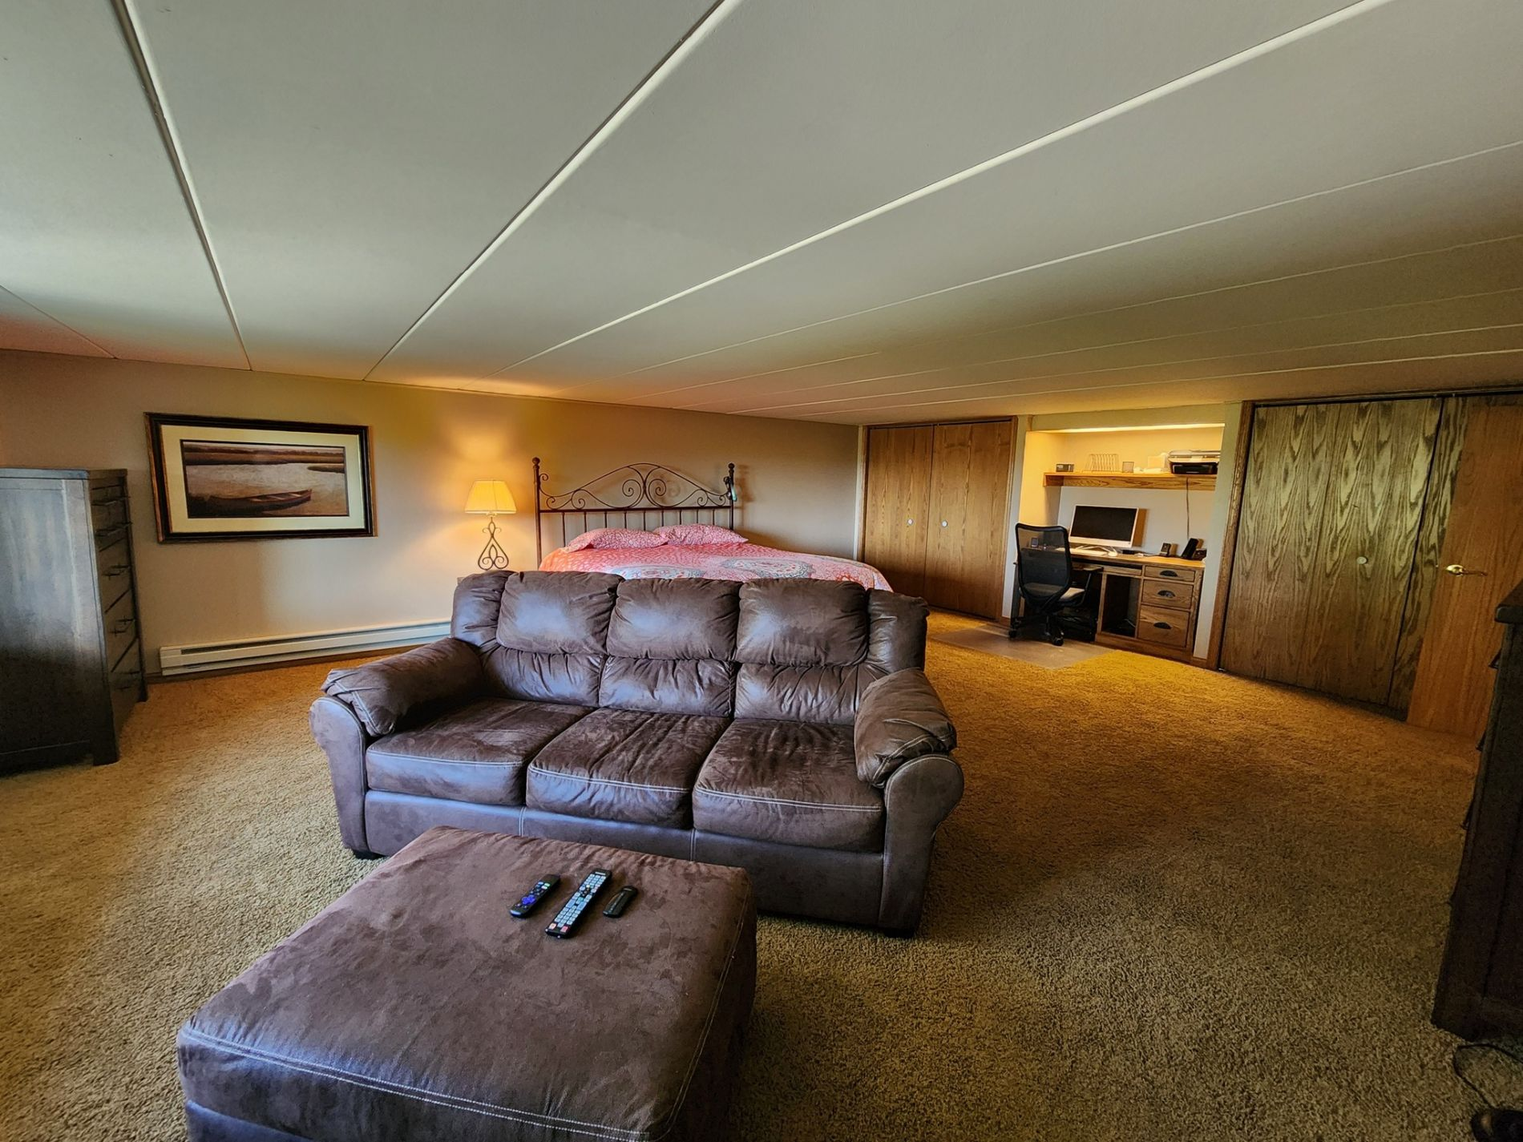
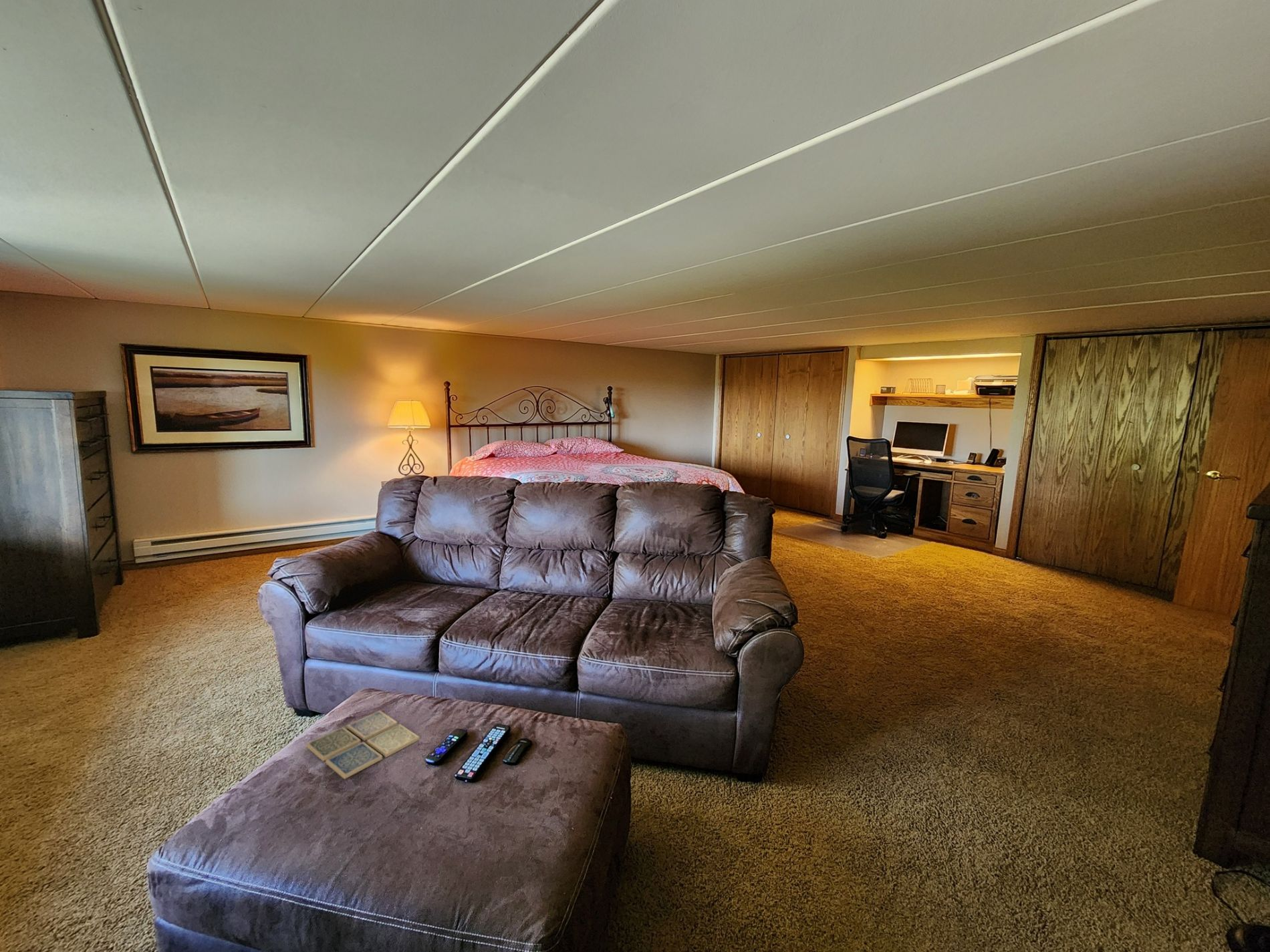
+ drink coaster (363, 742)
